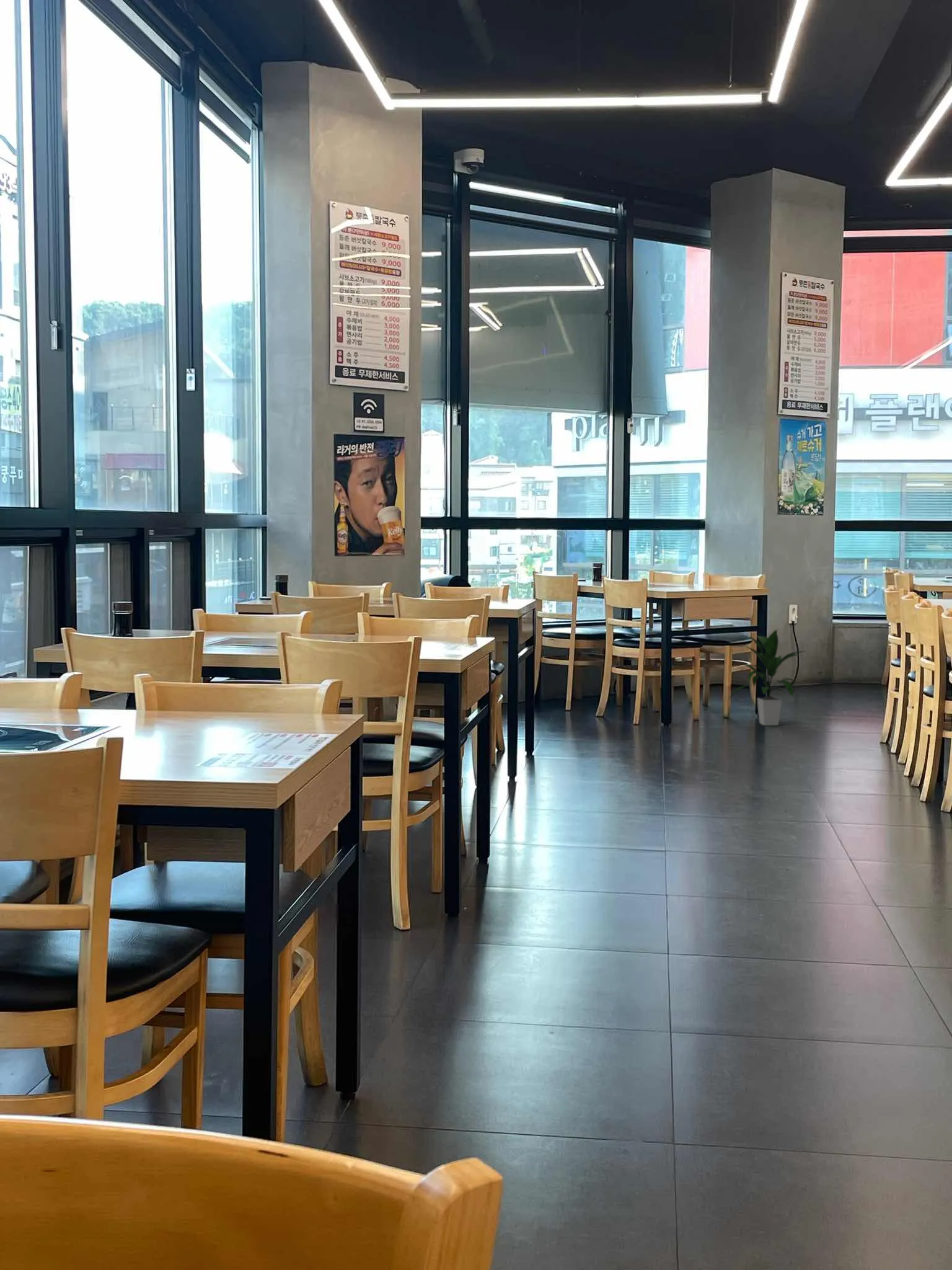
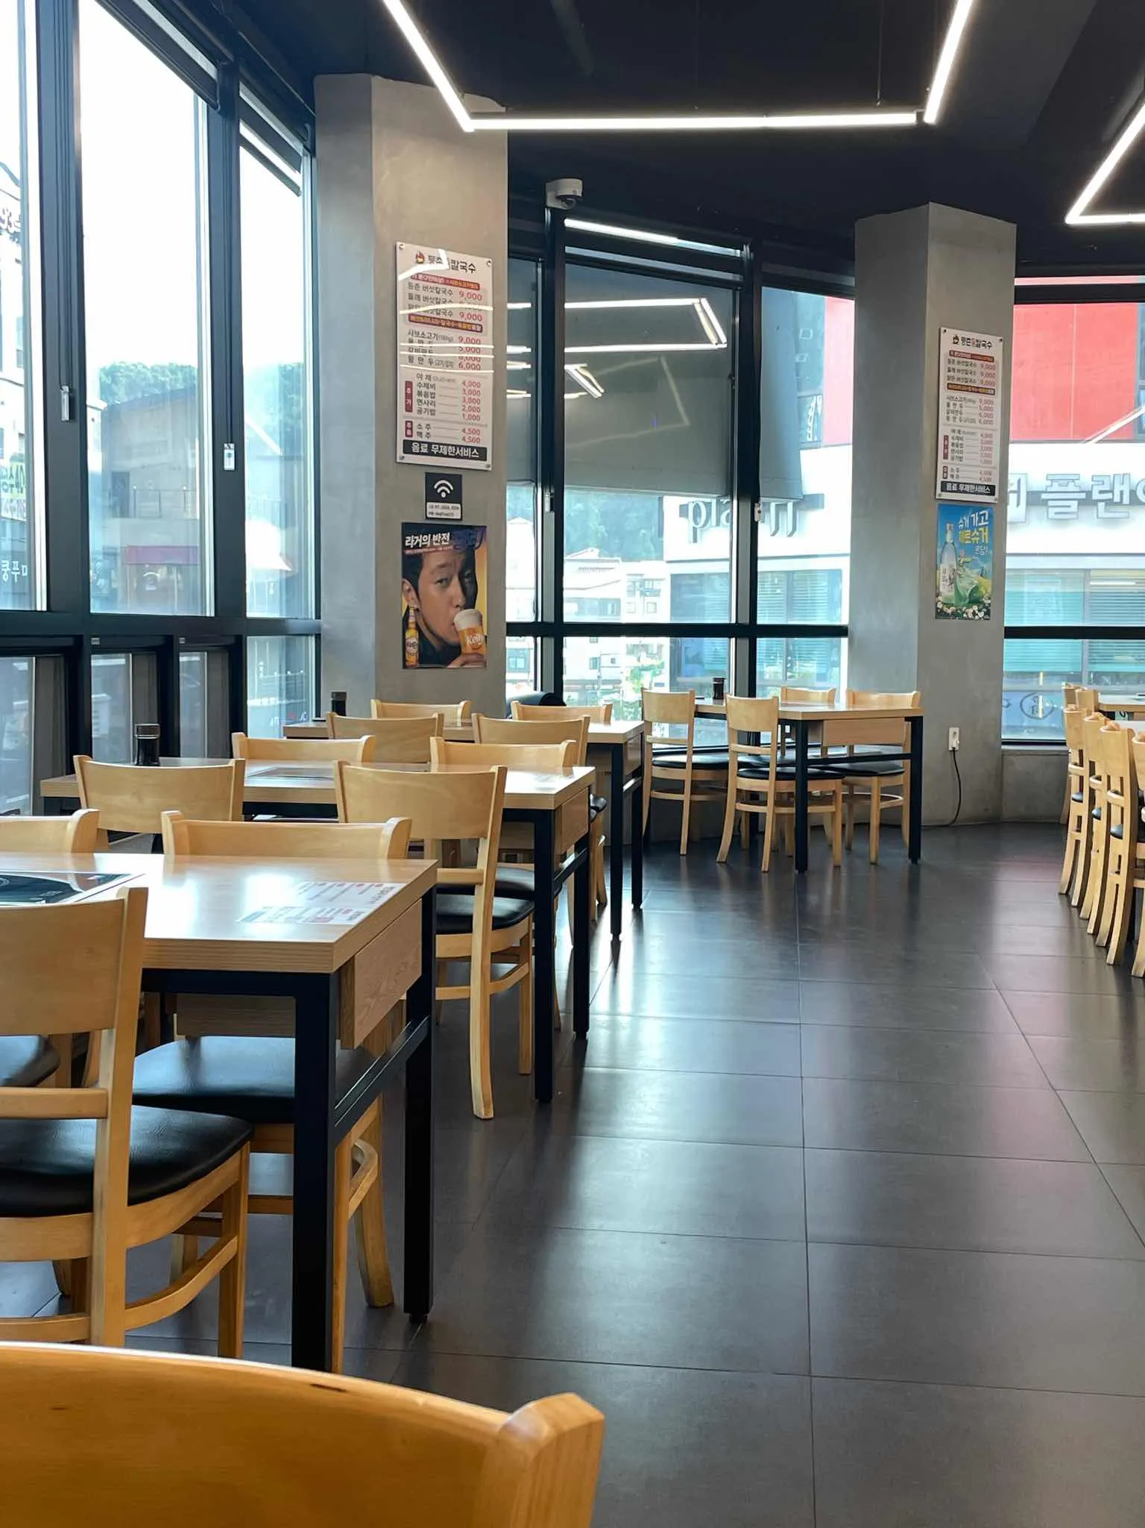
- indoor plant (766, 676)
